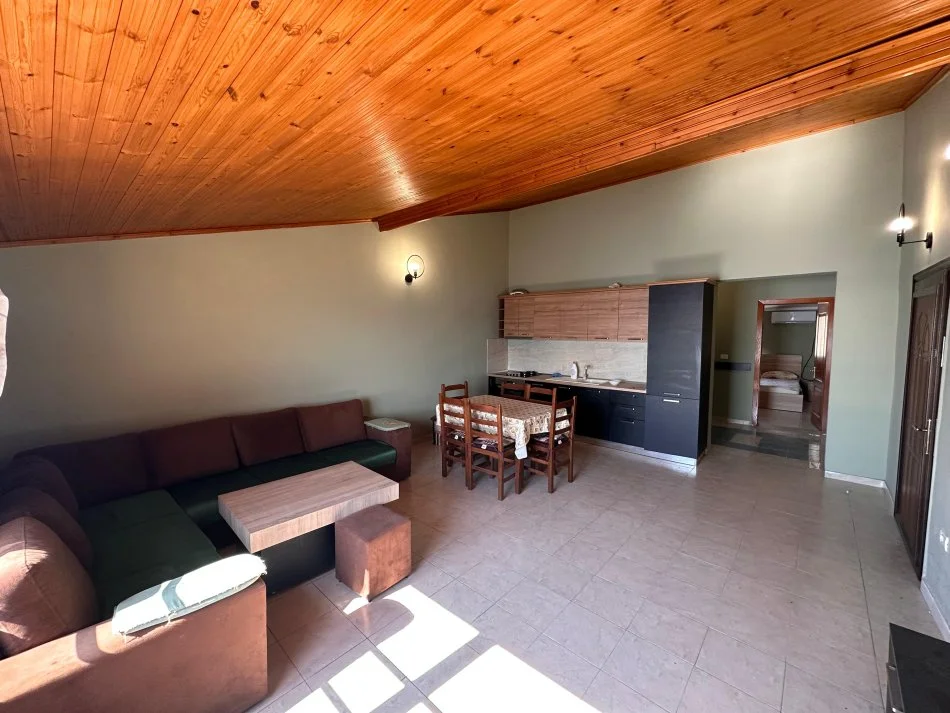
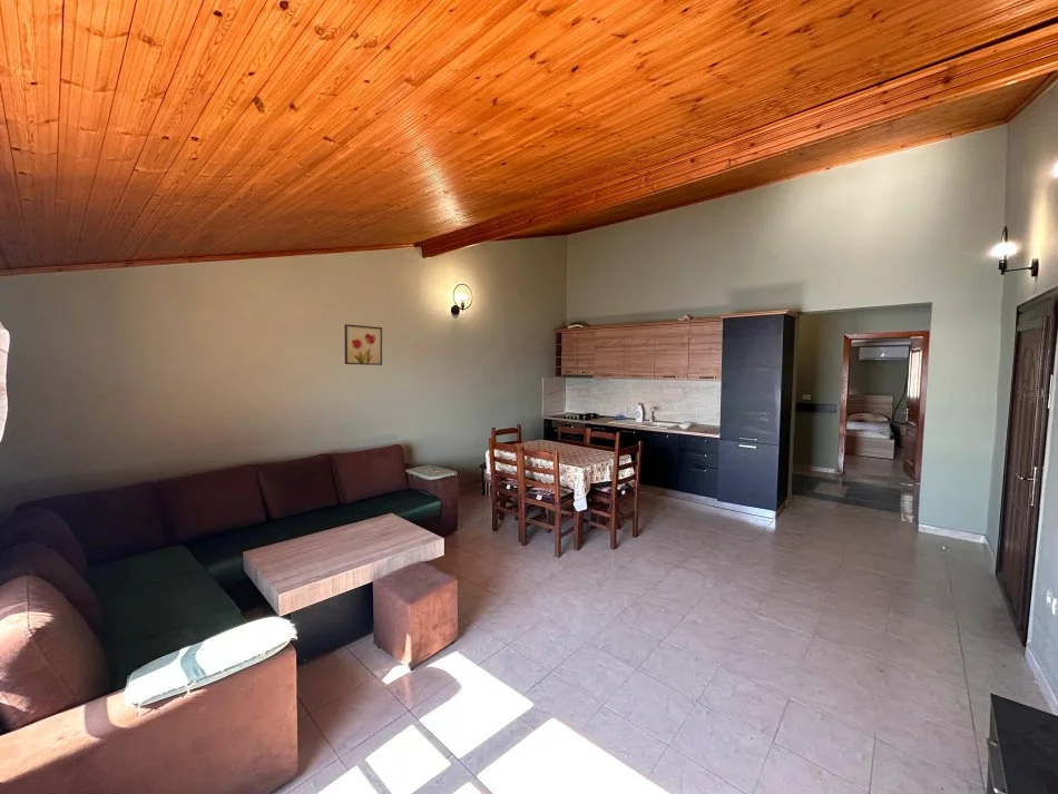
+ wall art (363, 345)
